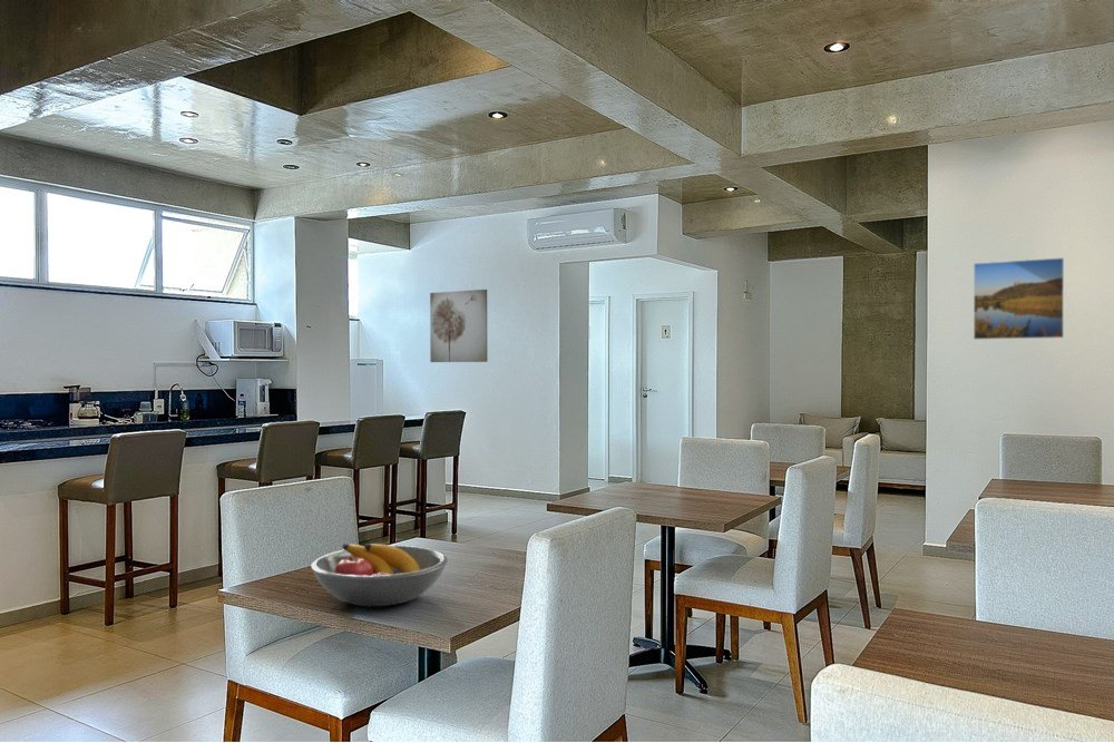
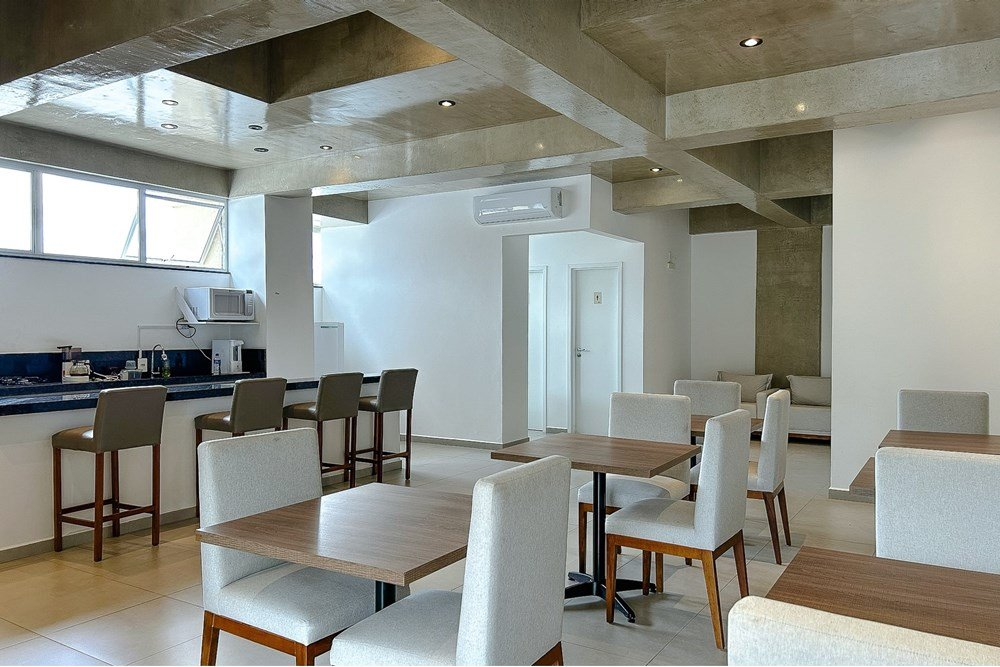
- wall art (458, 326)
- fruit bowl (380, 574)
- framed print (1017, 300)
